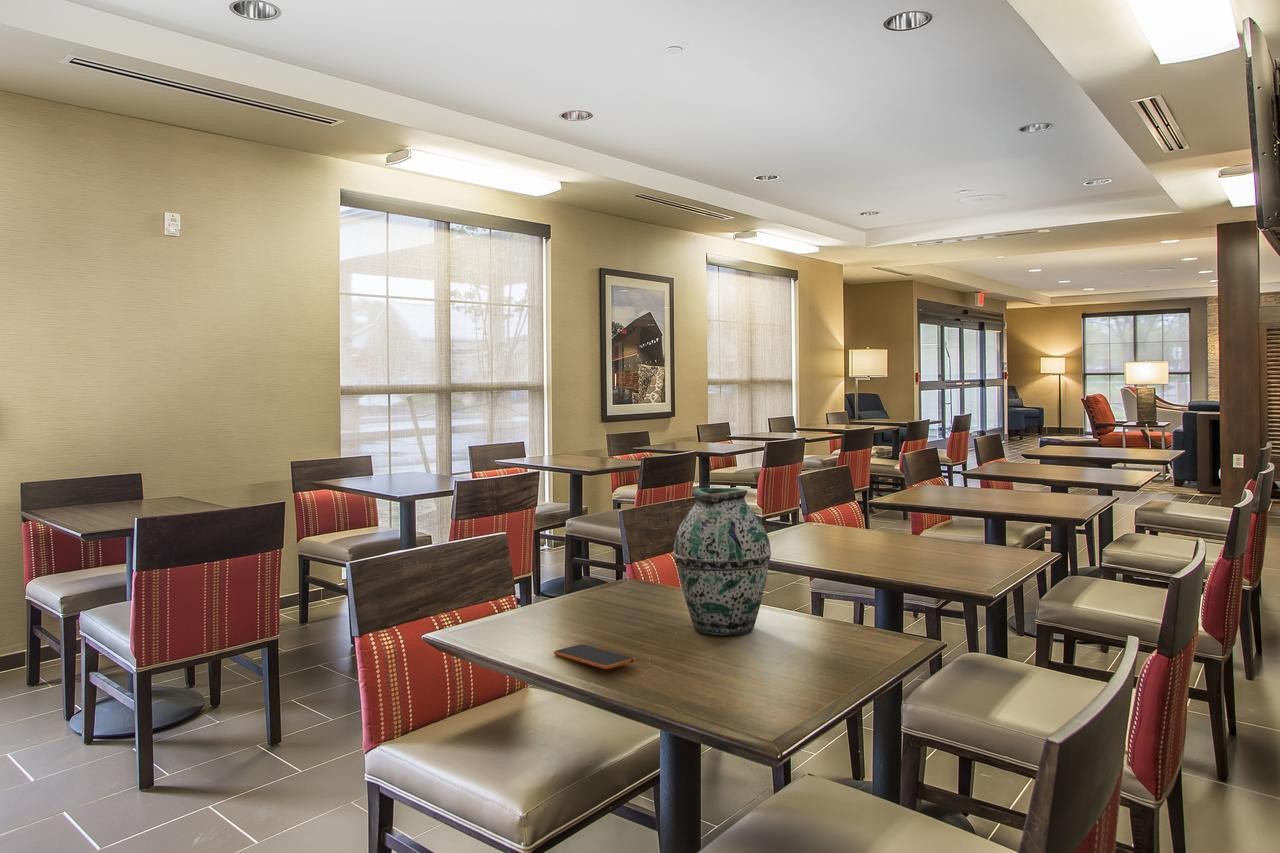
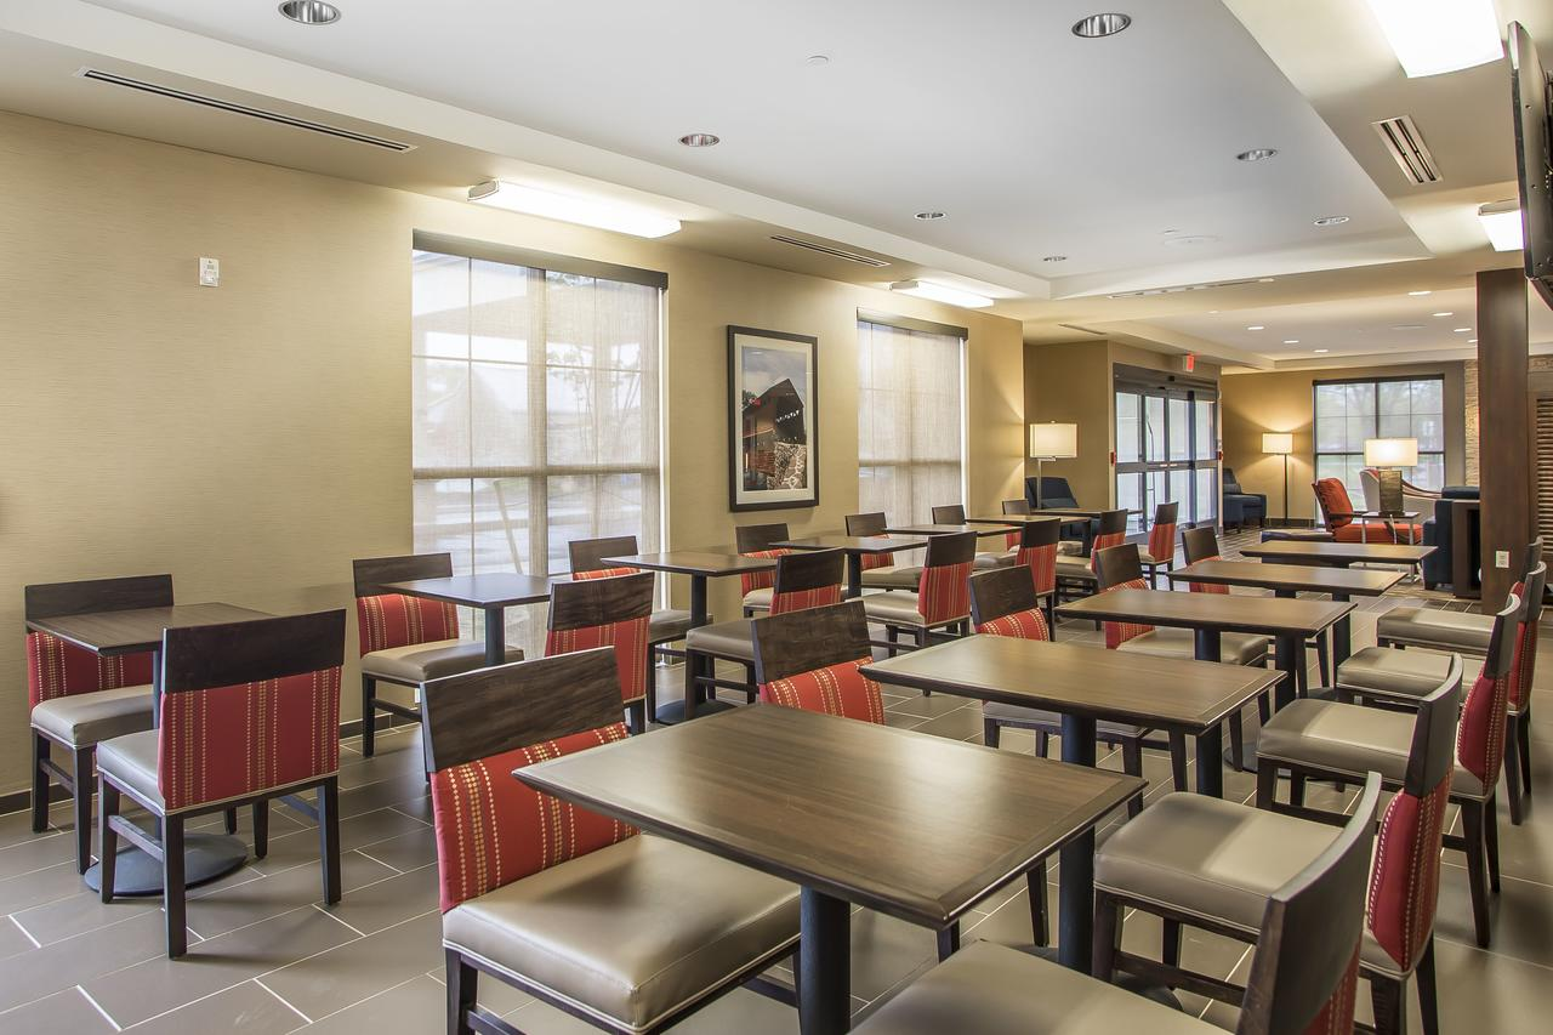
- smartphone (593, 656)
- vase (721, 558)
